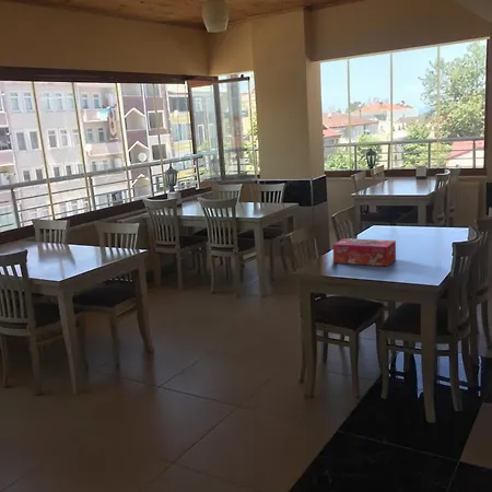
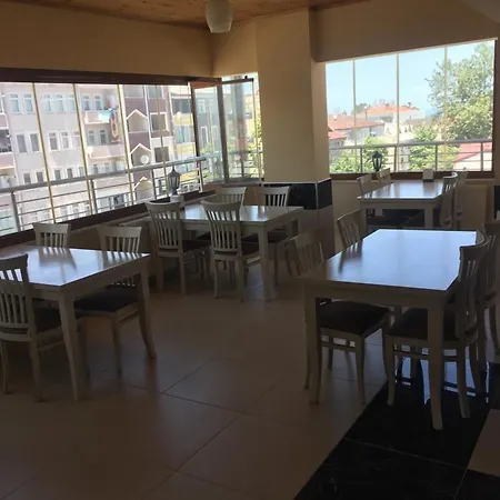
- tissue box (364, 251)
